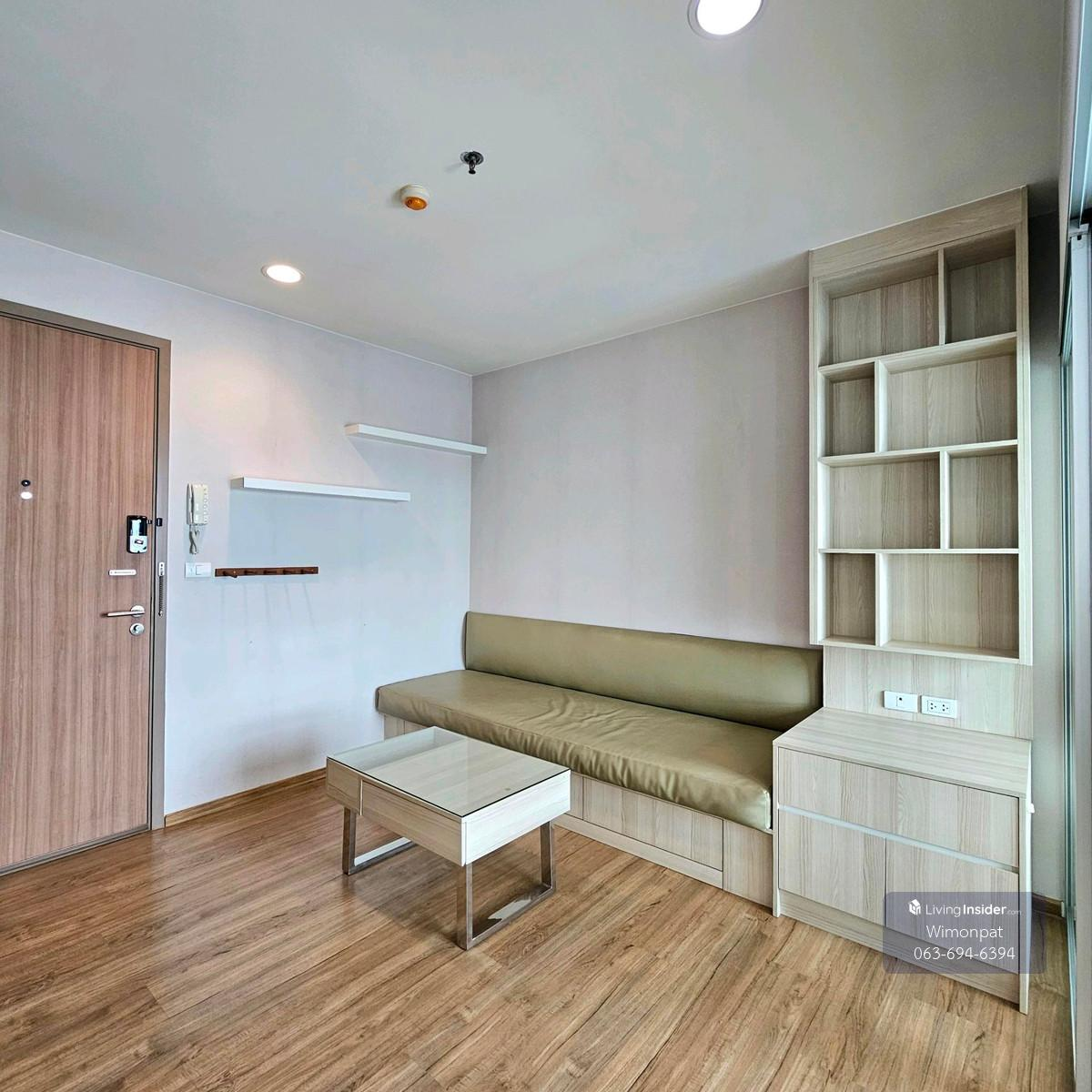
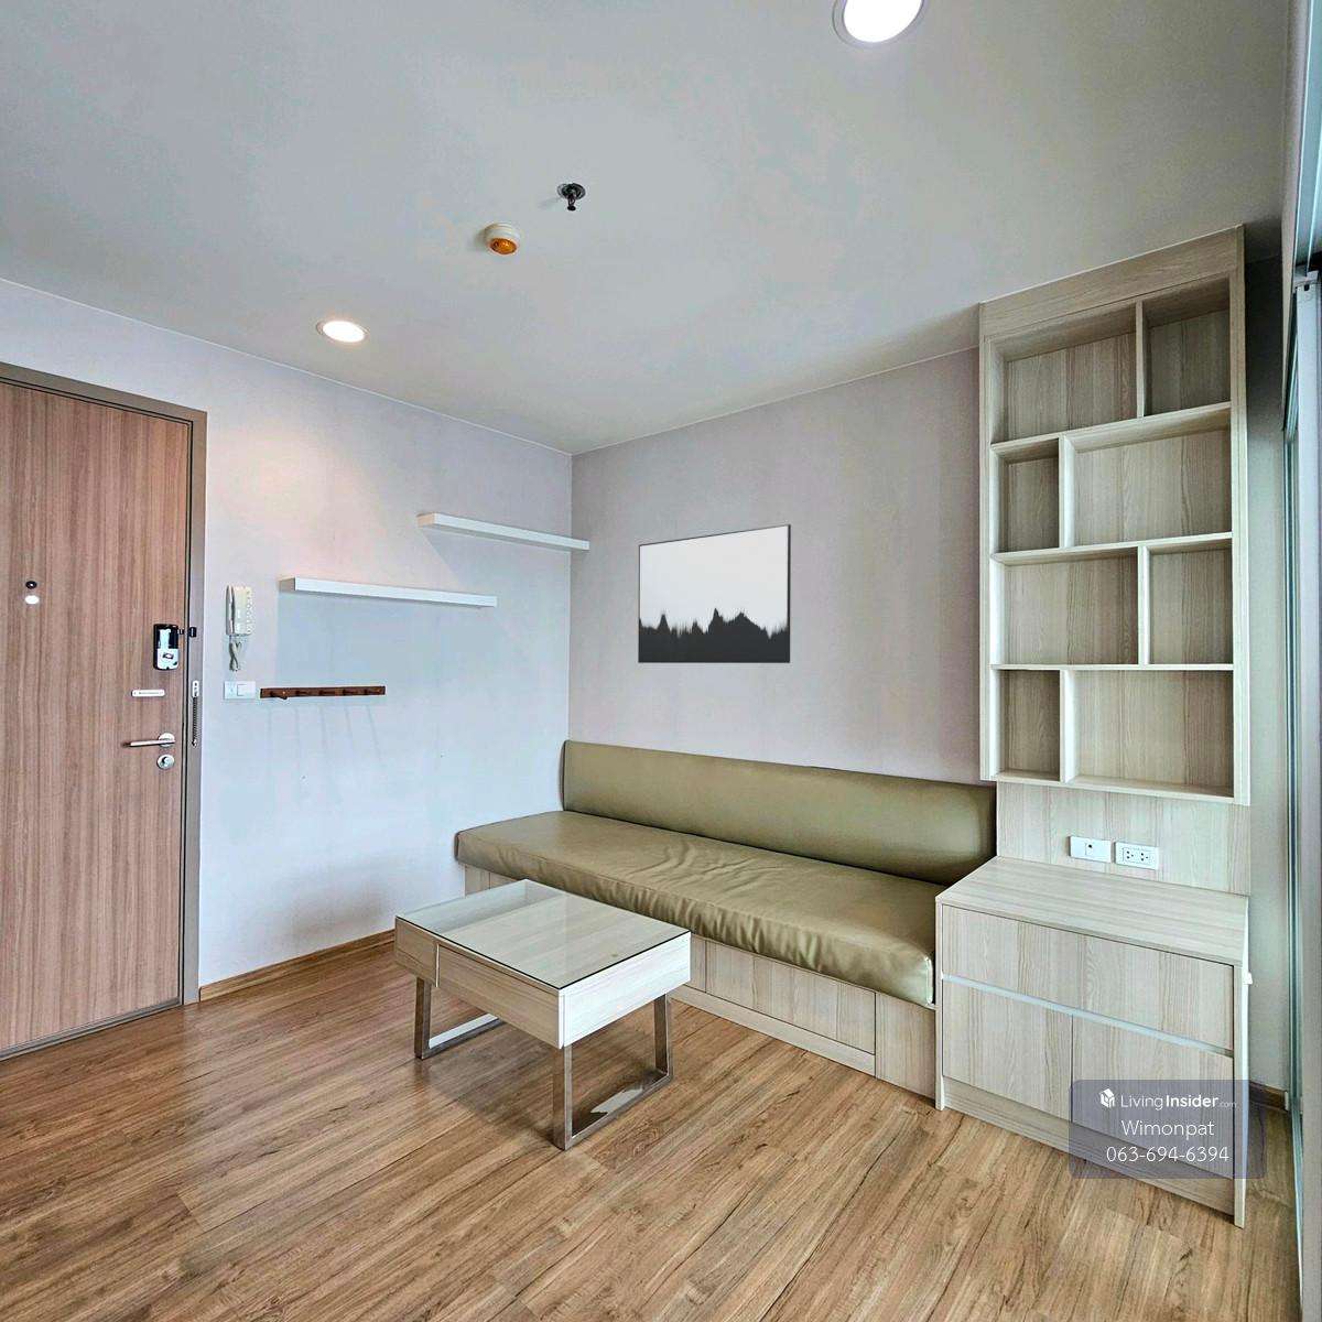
+ wall art (708, 598)
